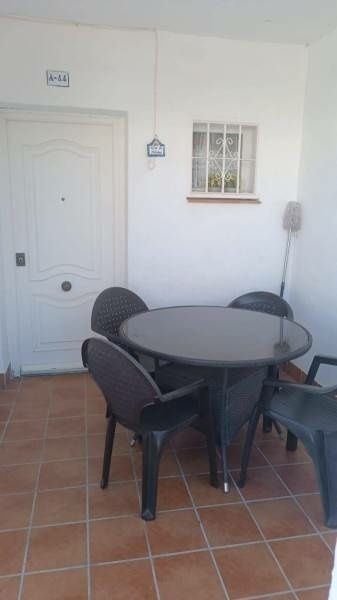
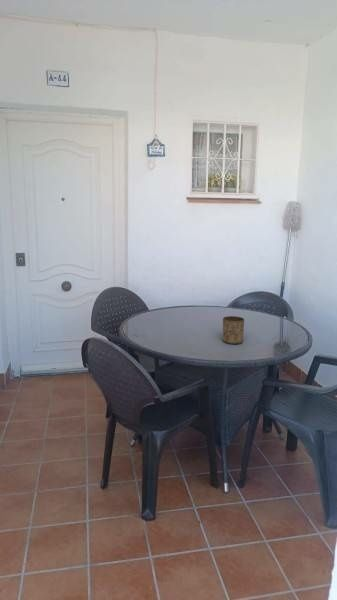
+ cup (233, 329)
